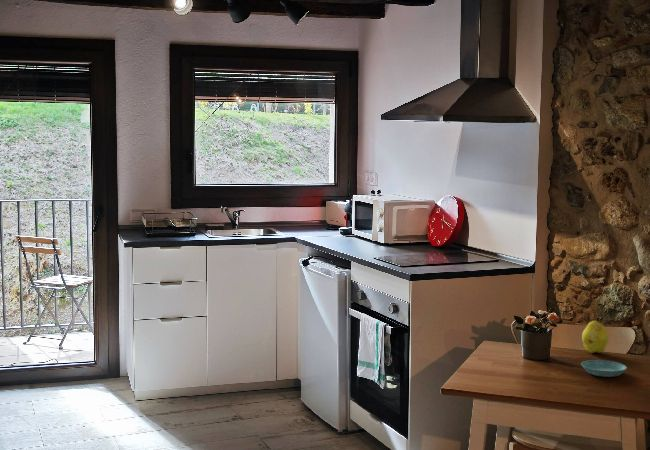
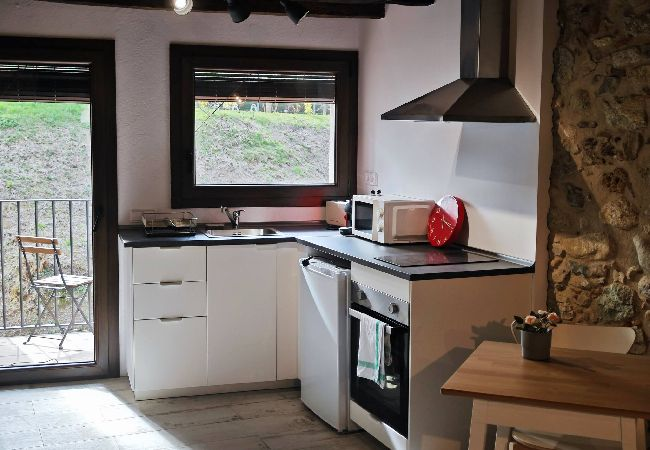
- saucer (603, 369)
- fruit (595, 336)
